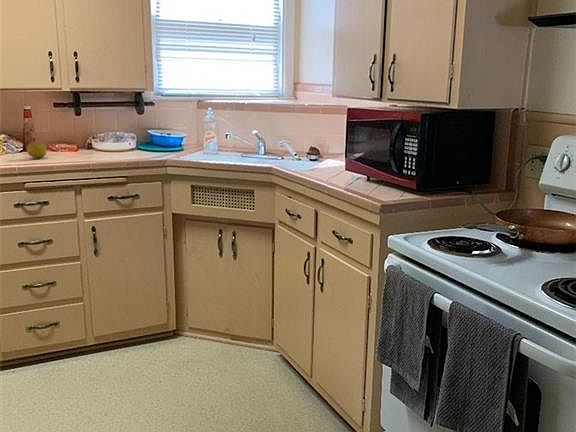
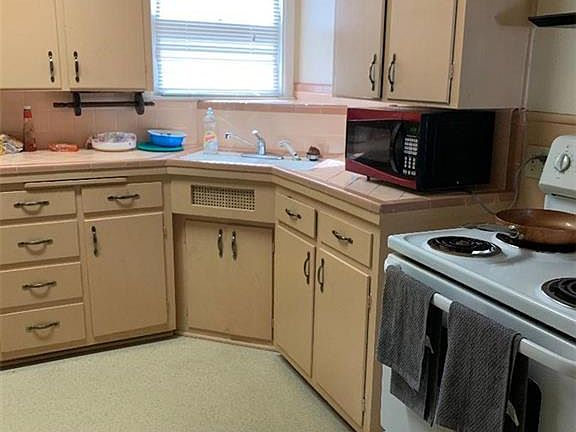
- fruit (36, 150)
